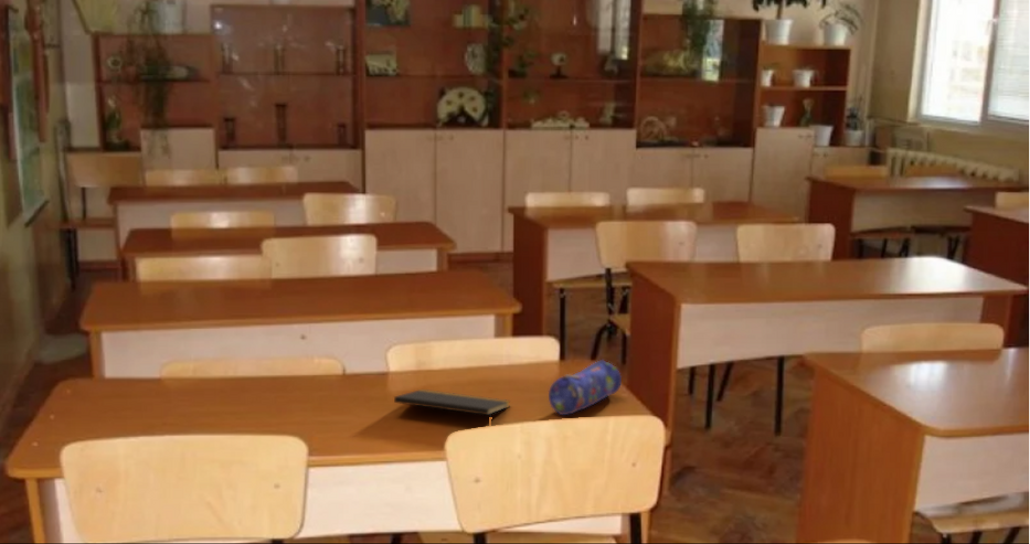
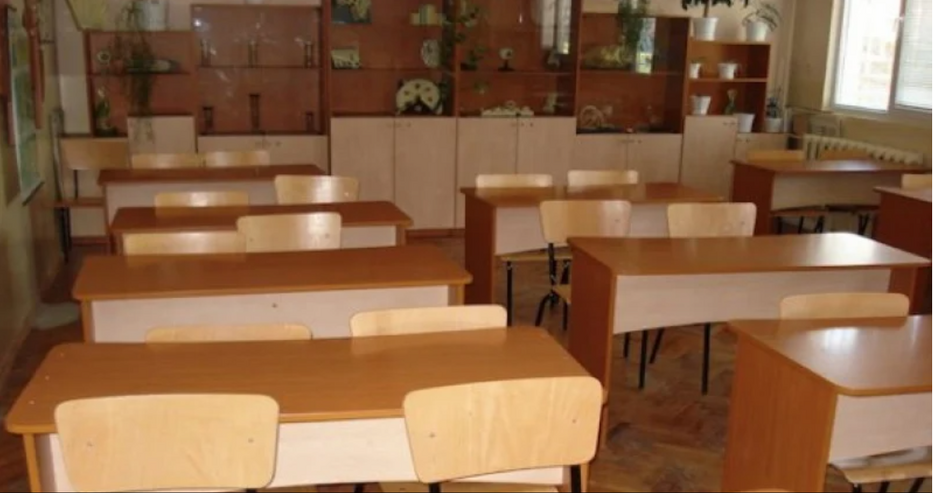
- pencil case (585, 385)
- notepad (453, 402)
